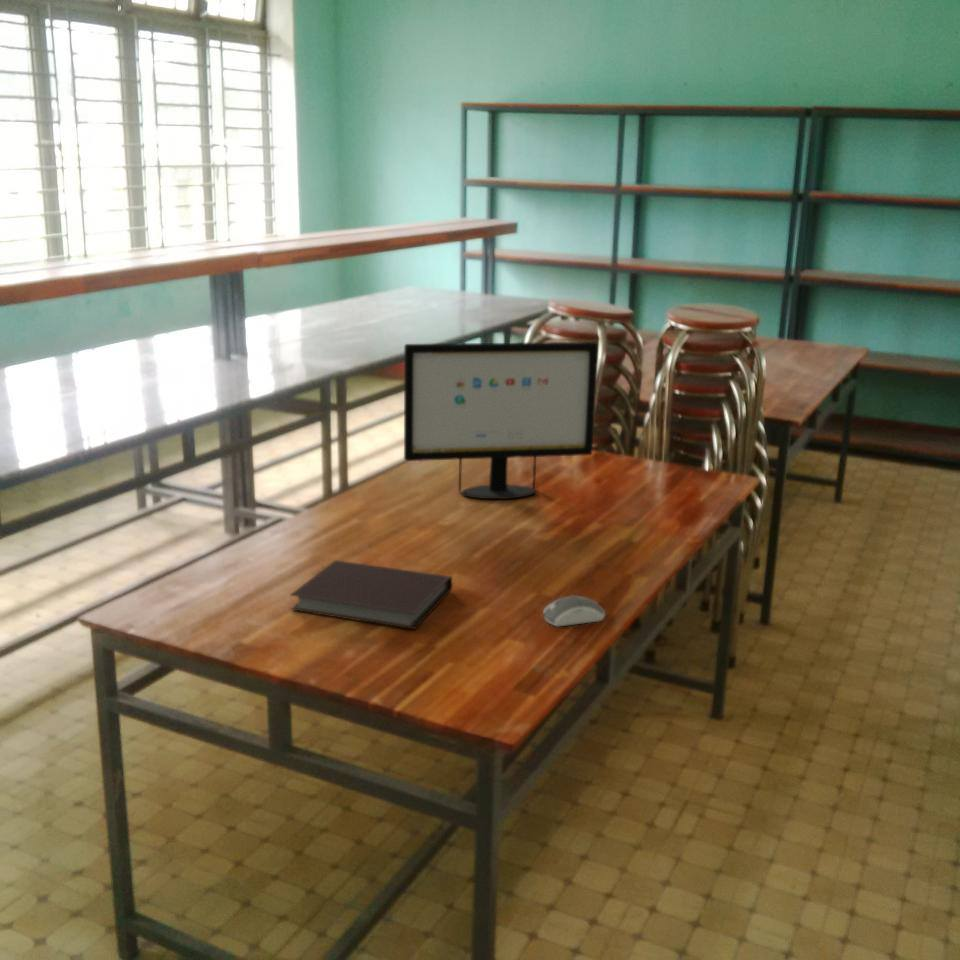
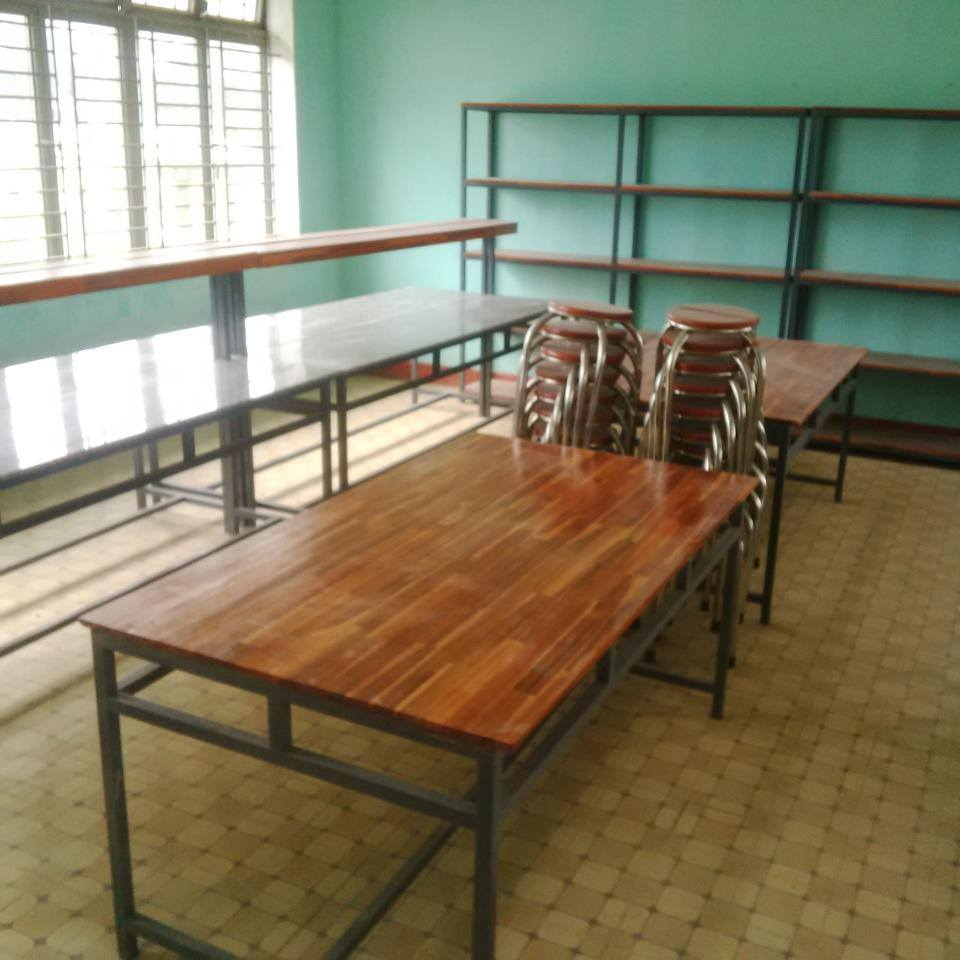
- computer monitor (500, 420)
- notebook (373, 592)
- computer mouse (575, 607)
